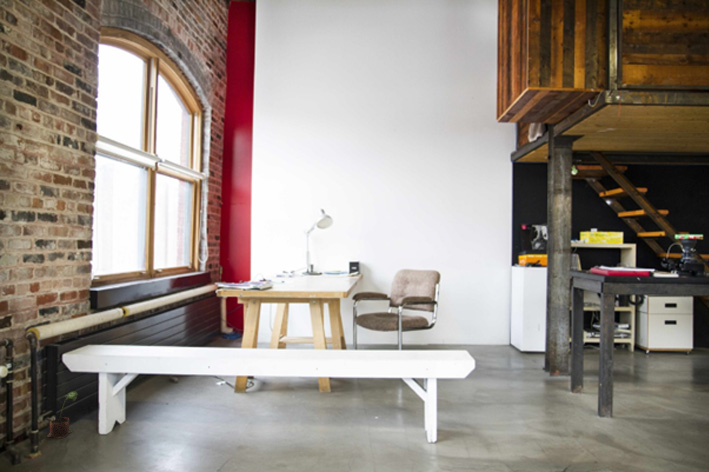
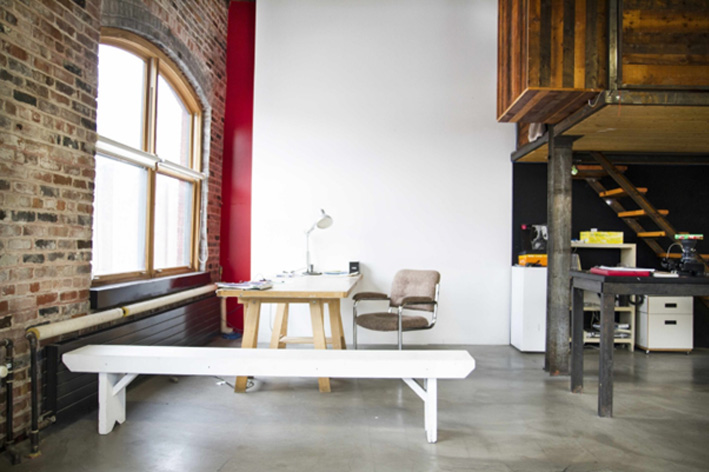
- potted plant (62, 409)
